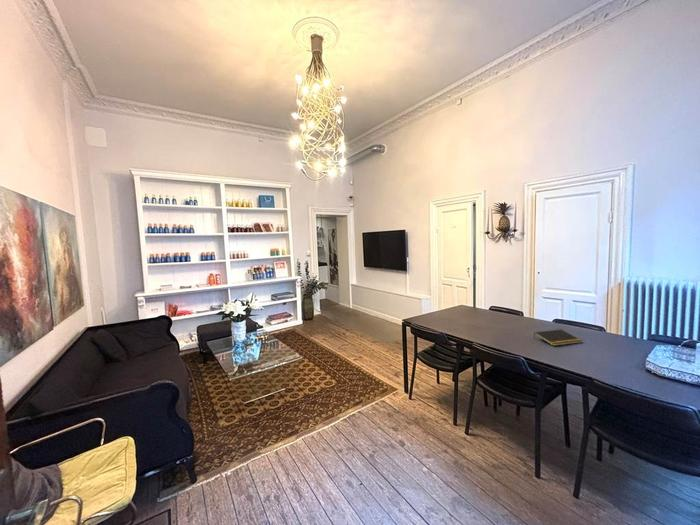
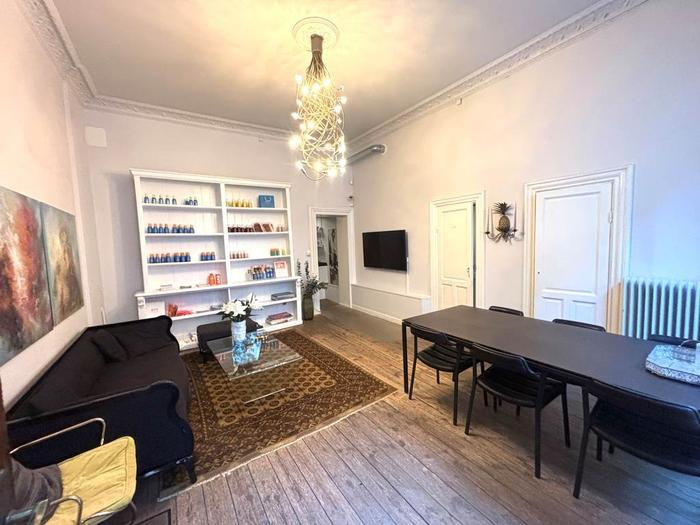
- notepad (557, 337)
